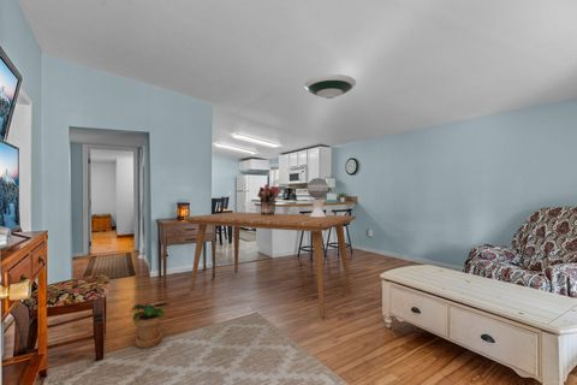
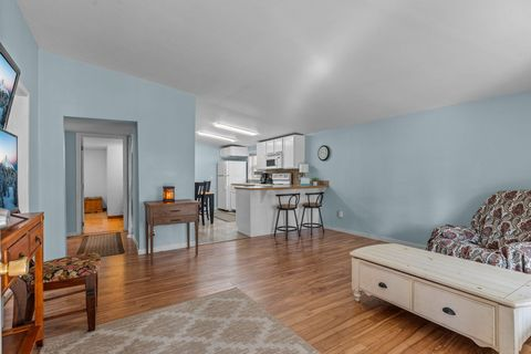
- potted plant (149, 321)
- decorative sphere (317, 196)
- dining table (269, 227)
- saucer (329, 90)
- bouquet (267, 199)
